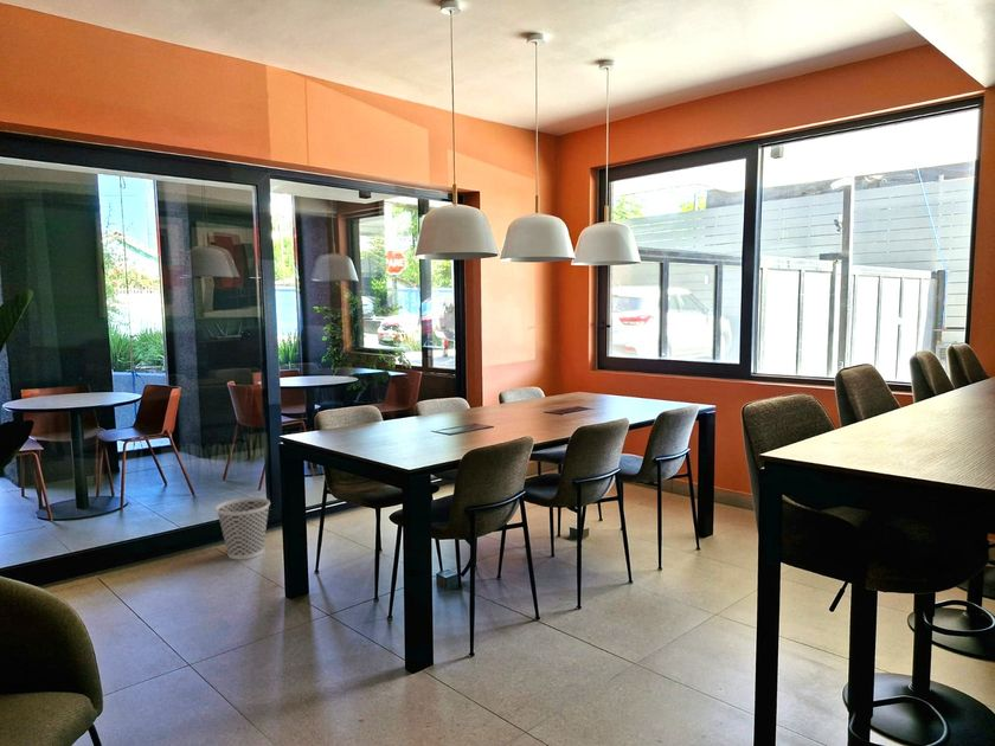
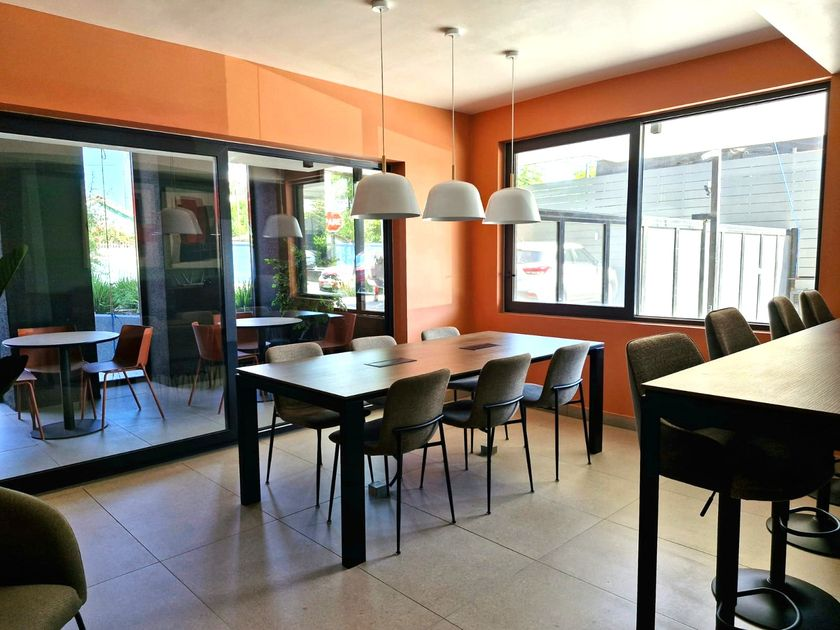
- wastebasket (244, 528)
